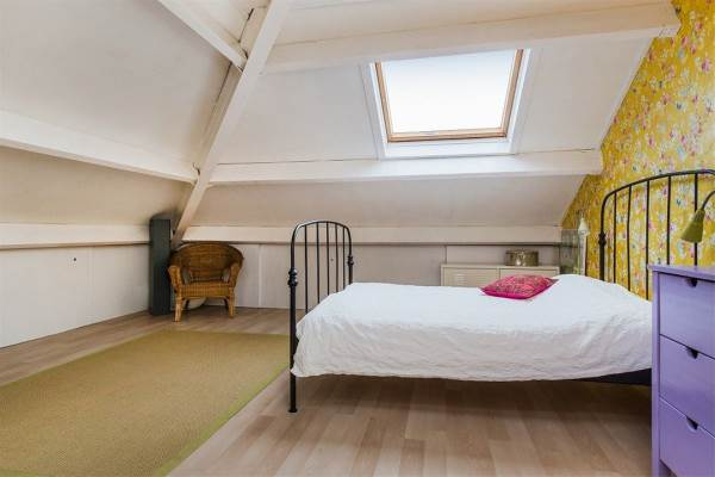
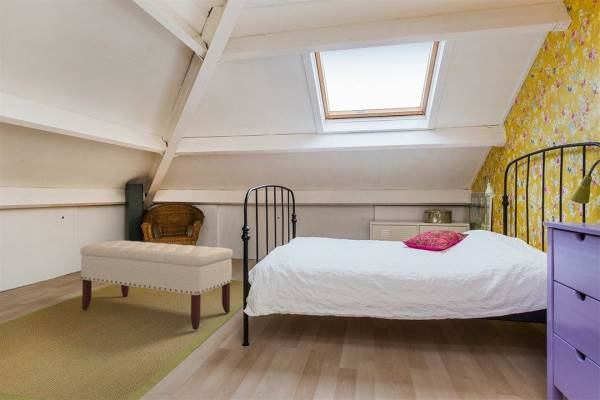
+ bench (155, 278)
